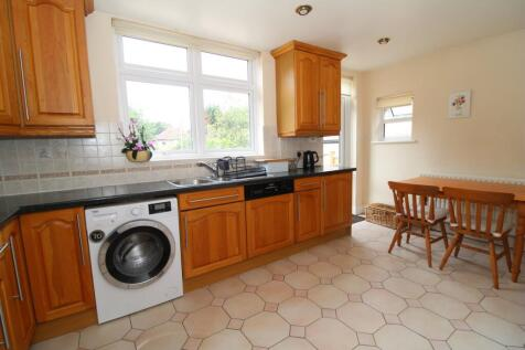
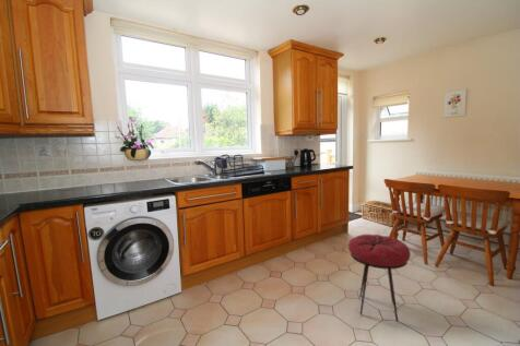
+ stool (377, 267)
